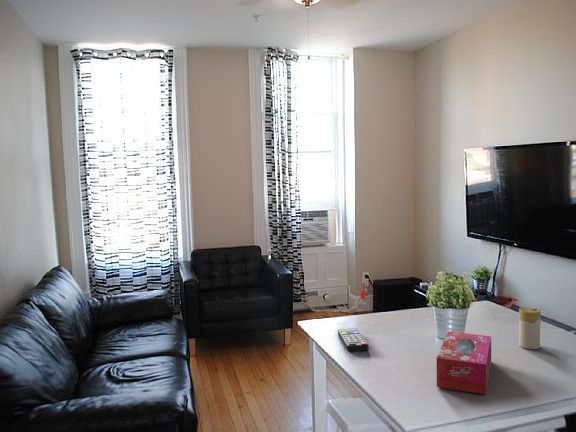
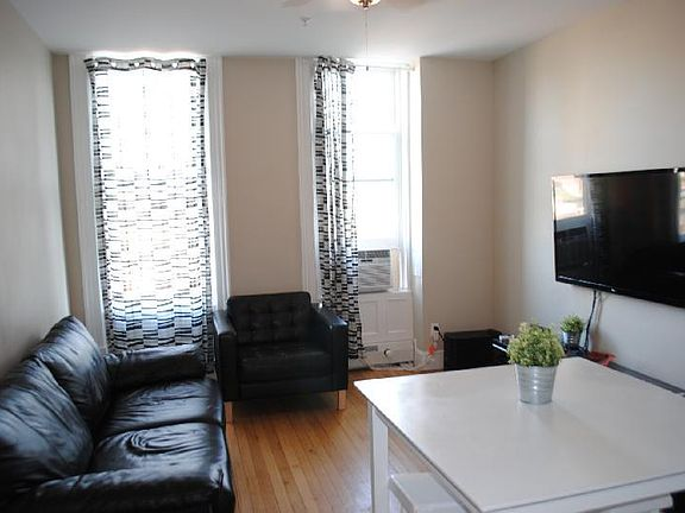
- remote control (352, 338)
- candle (529, 327)
- tissue box (465, 360)
